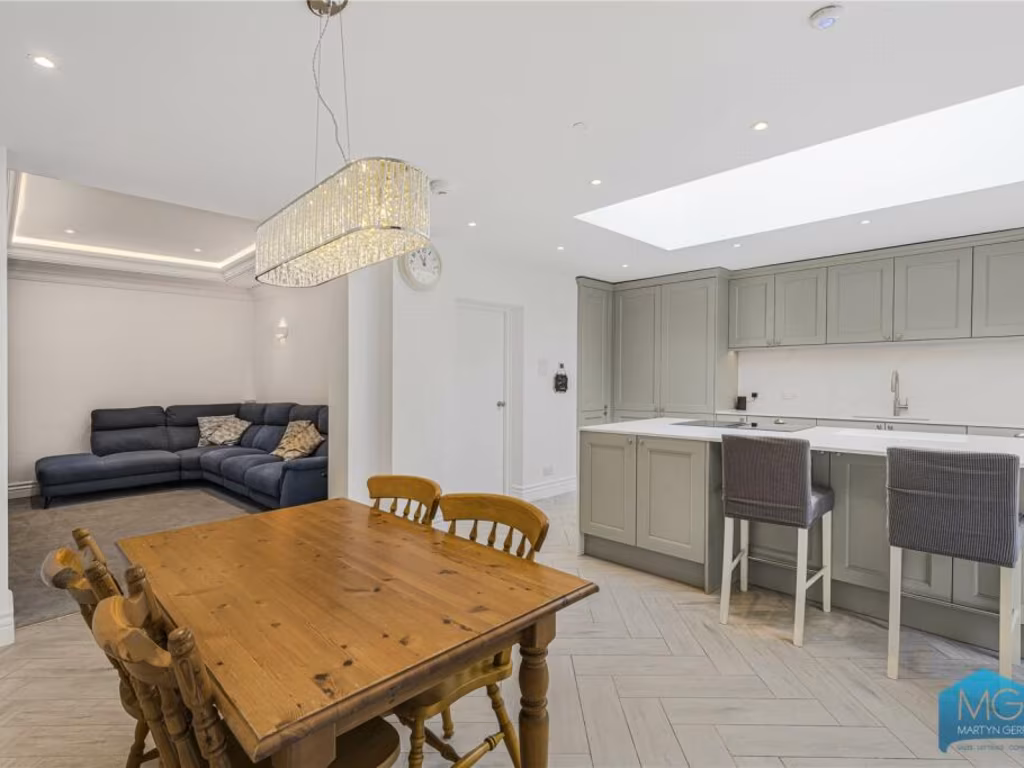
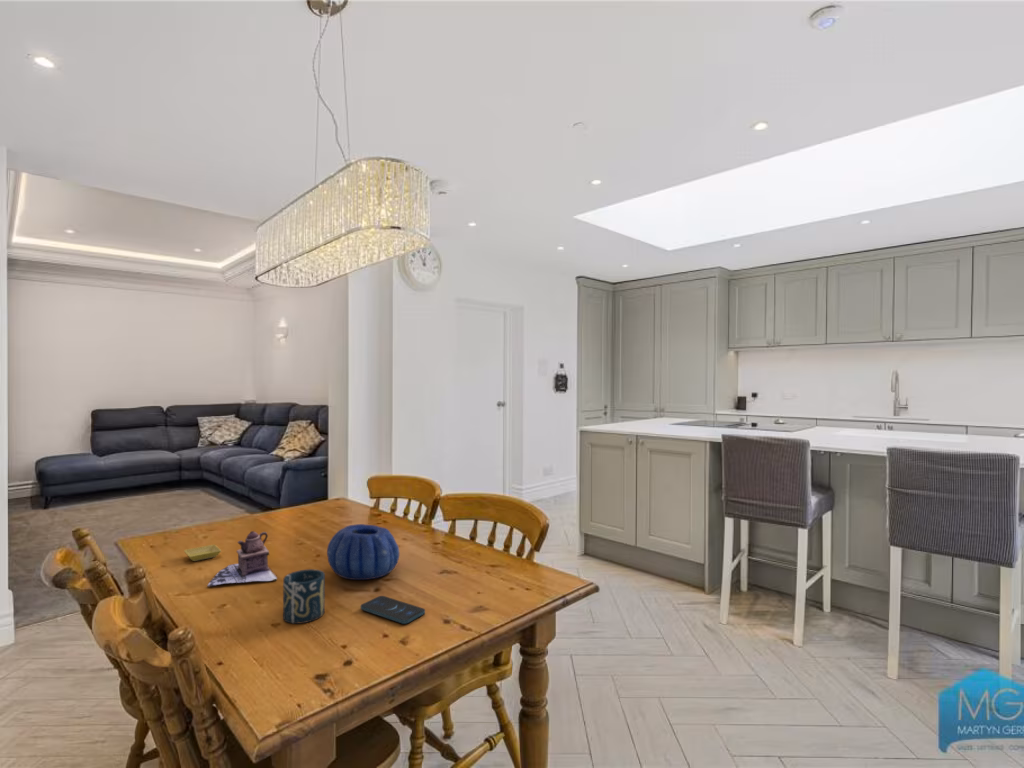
+ decorative bowl (363, 550)
+ cup (302, 593)
+ saucer (202, 553)
+ teapot (249, 552)
+ smartphone (392, 609)
